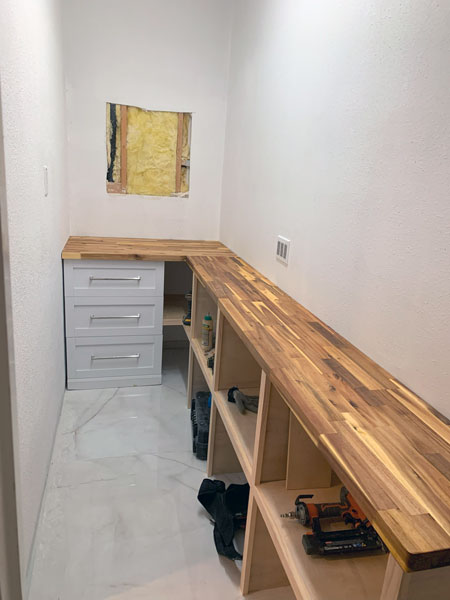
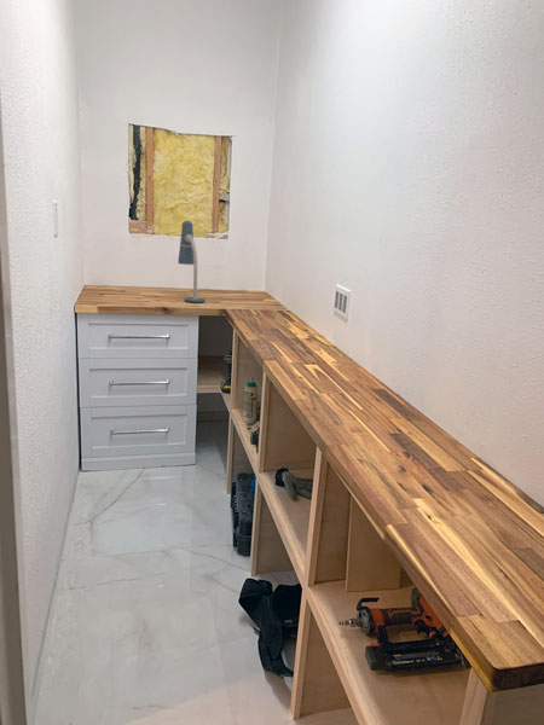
+ desk lamp (191, 260)
